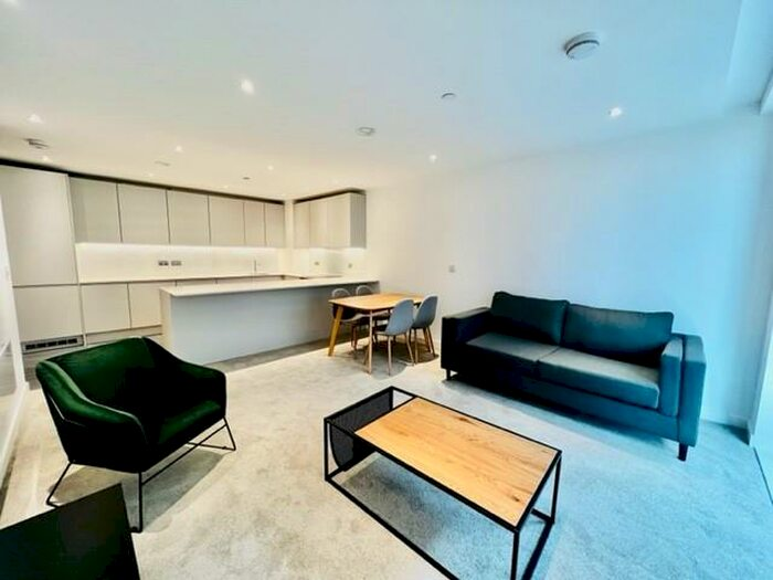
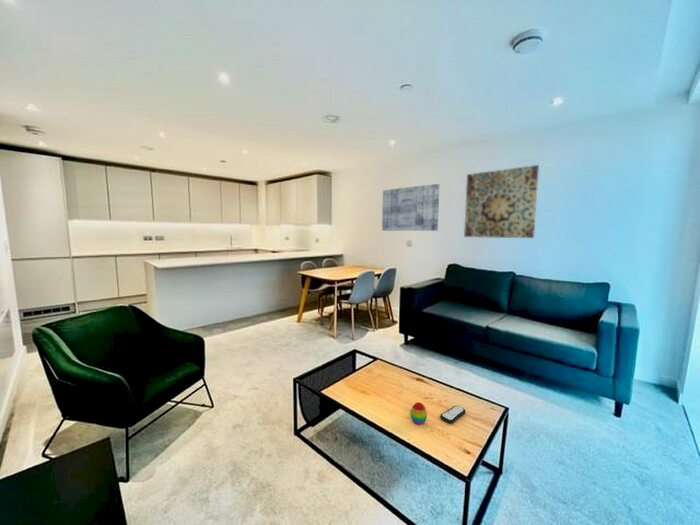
+ decorative egg (418, 412)
+ wall art (408, 209)
+ wall art (498, 204)
+ remote control (453, 413)
